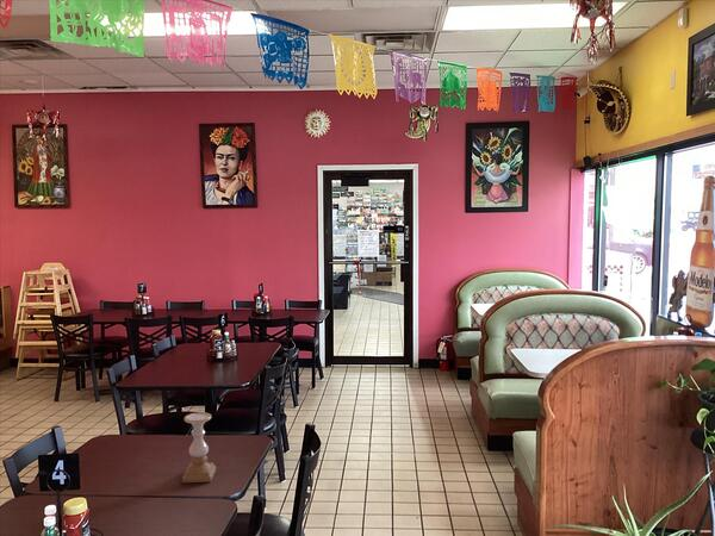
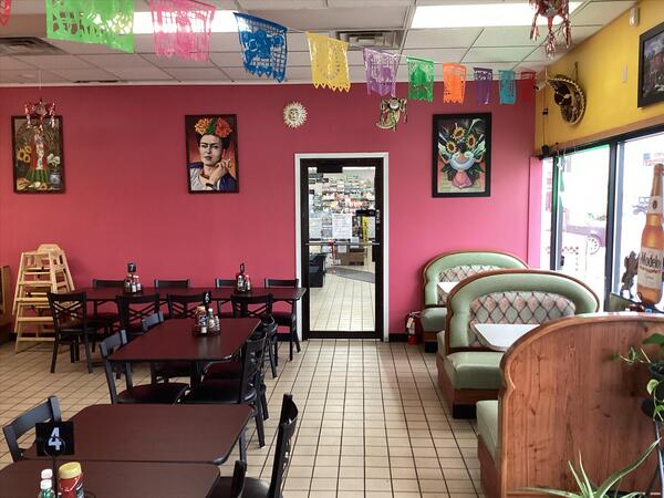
- candle holder (198, 445)
